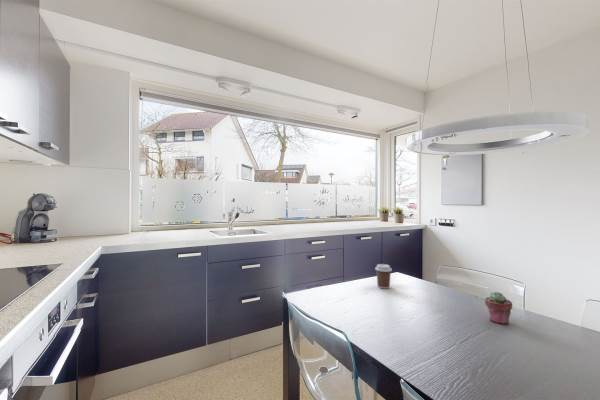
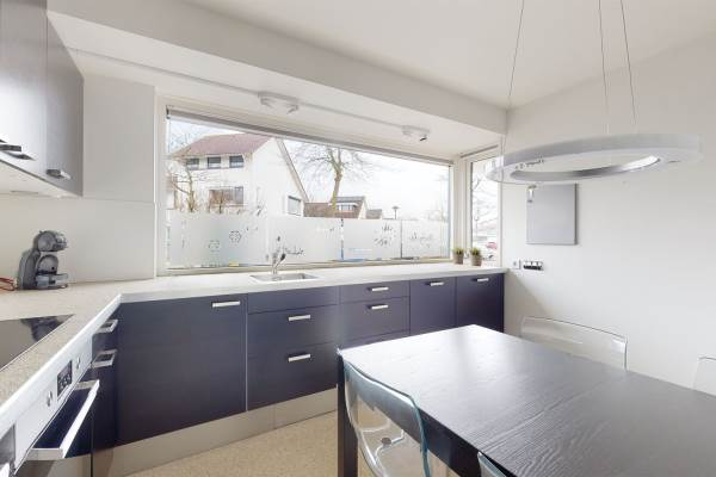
- coffee cup (383, 276)
- potted succulent (498, 306)
